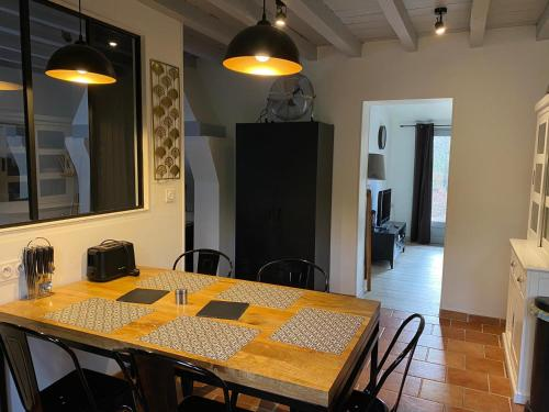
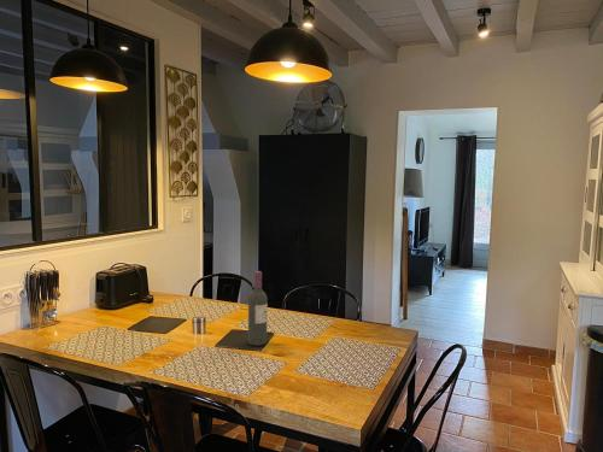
+ wine bottle (257, 307)
